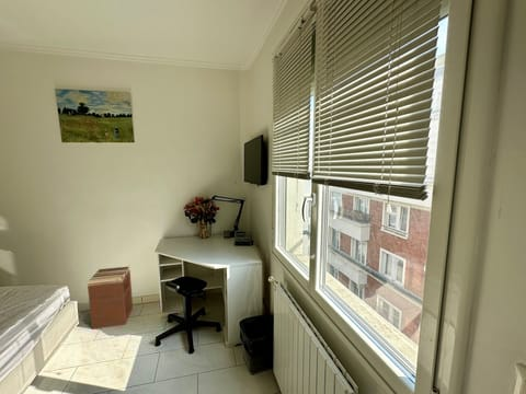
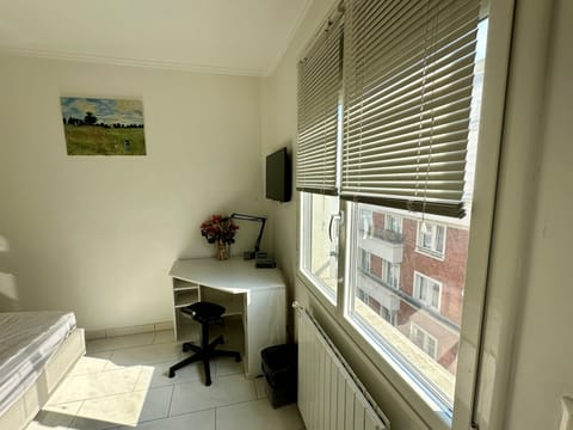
- nightstand (112, 296)
